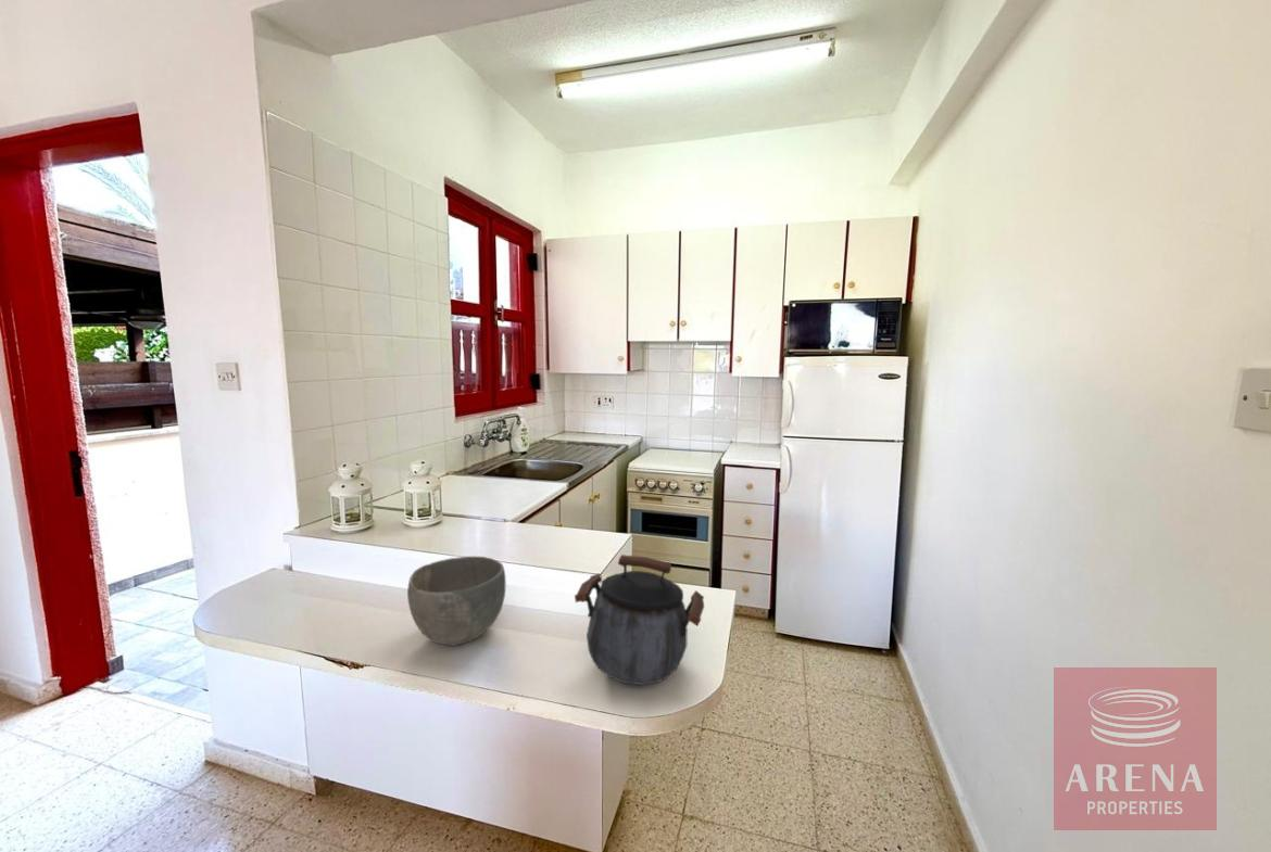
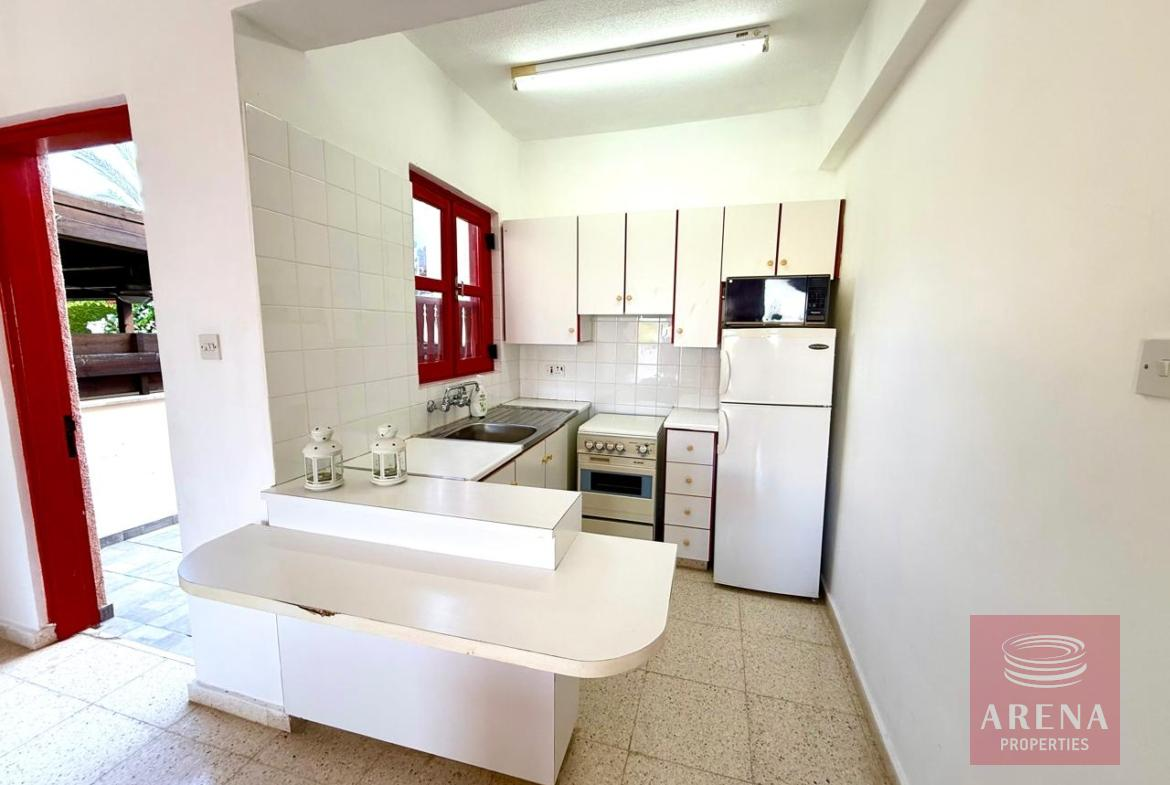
- kettle (640, 614)
- bowl (458, 601)
